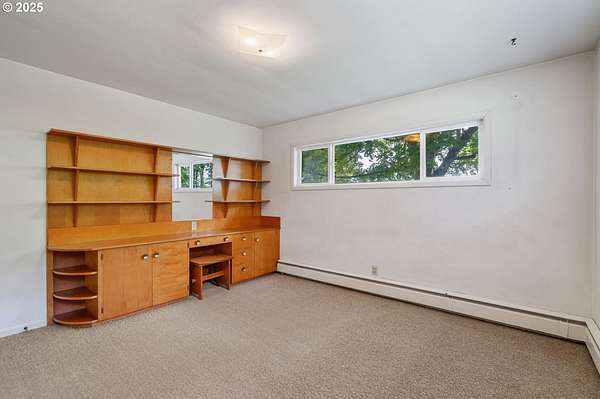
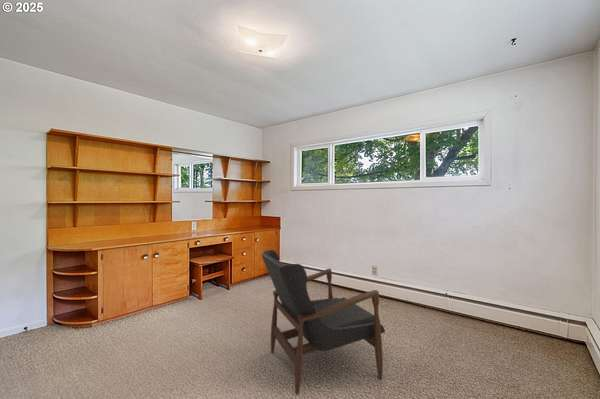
+ armchair (318, 307)
